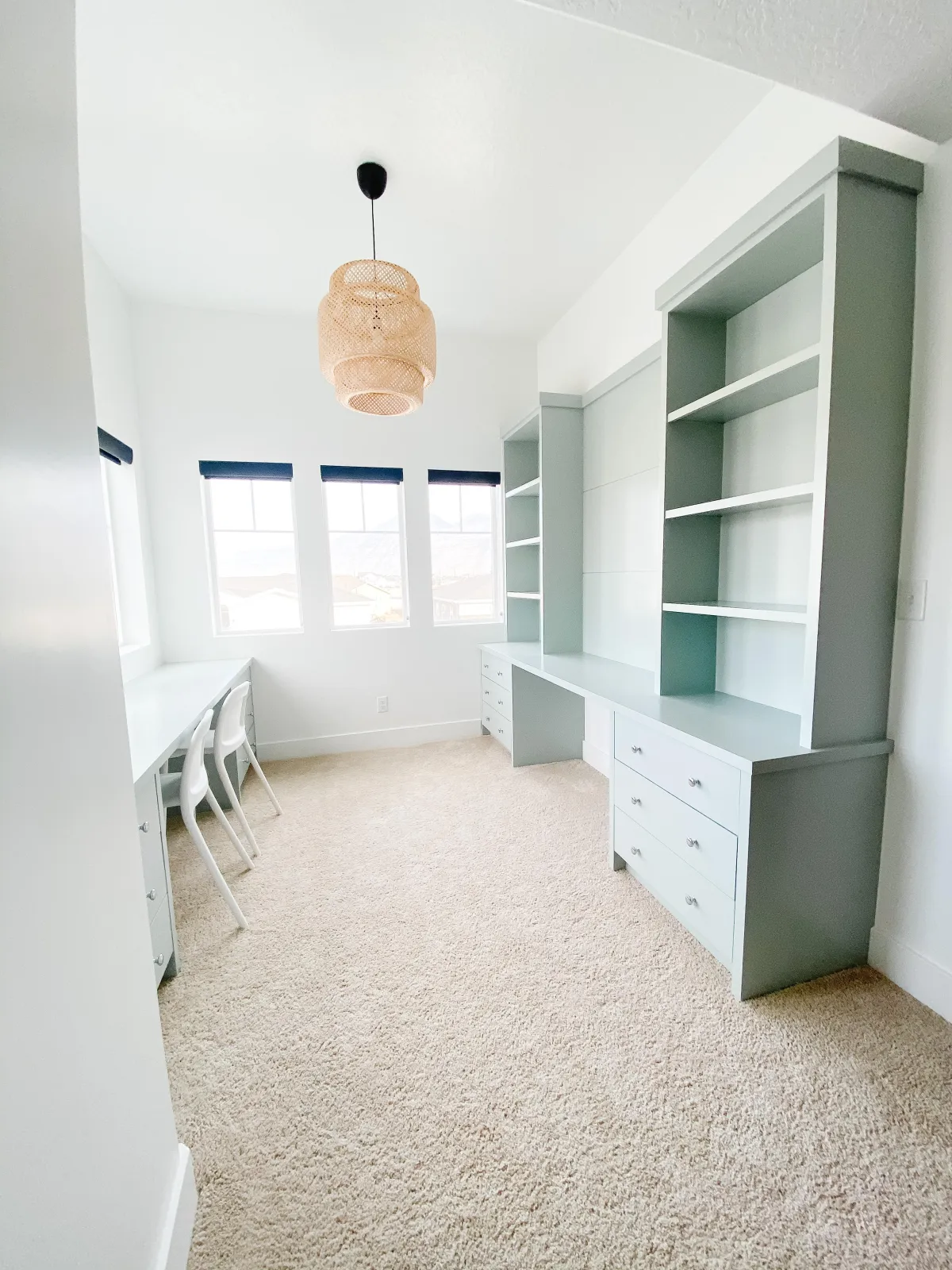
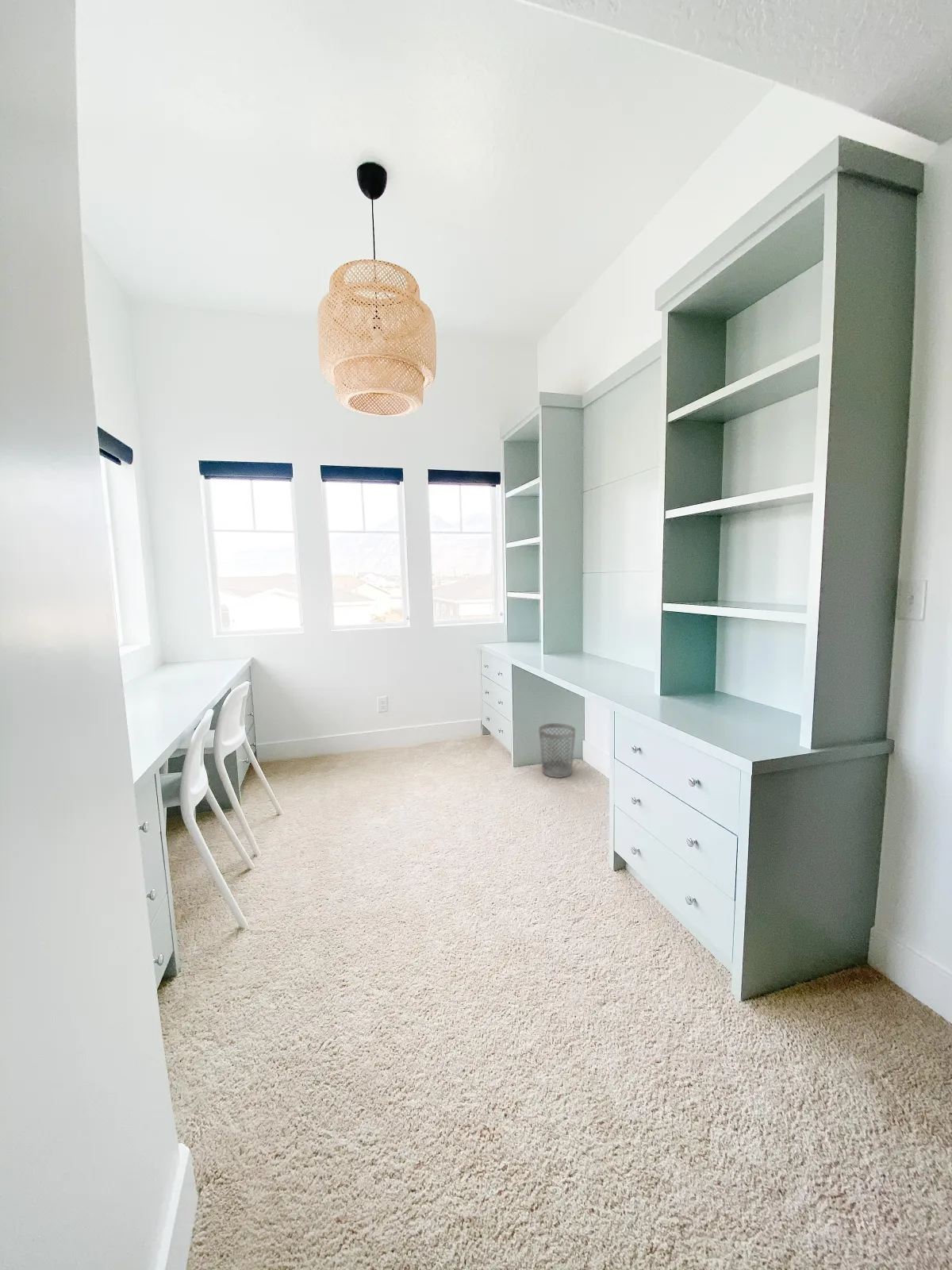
+ wastebasket (556, 750)
